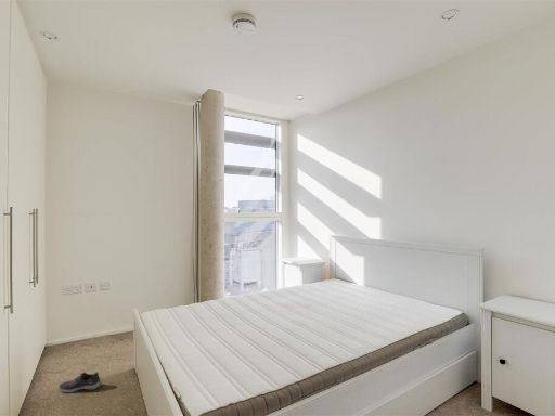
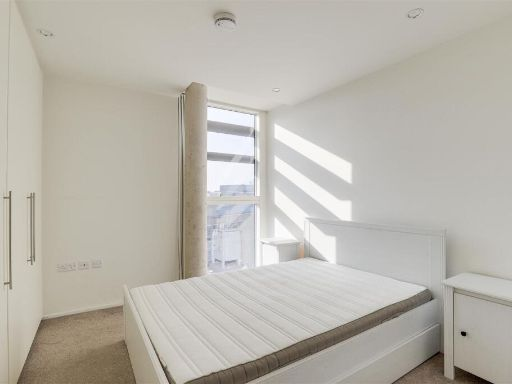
- shoe (80, 380)
